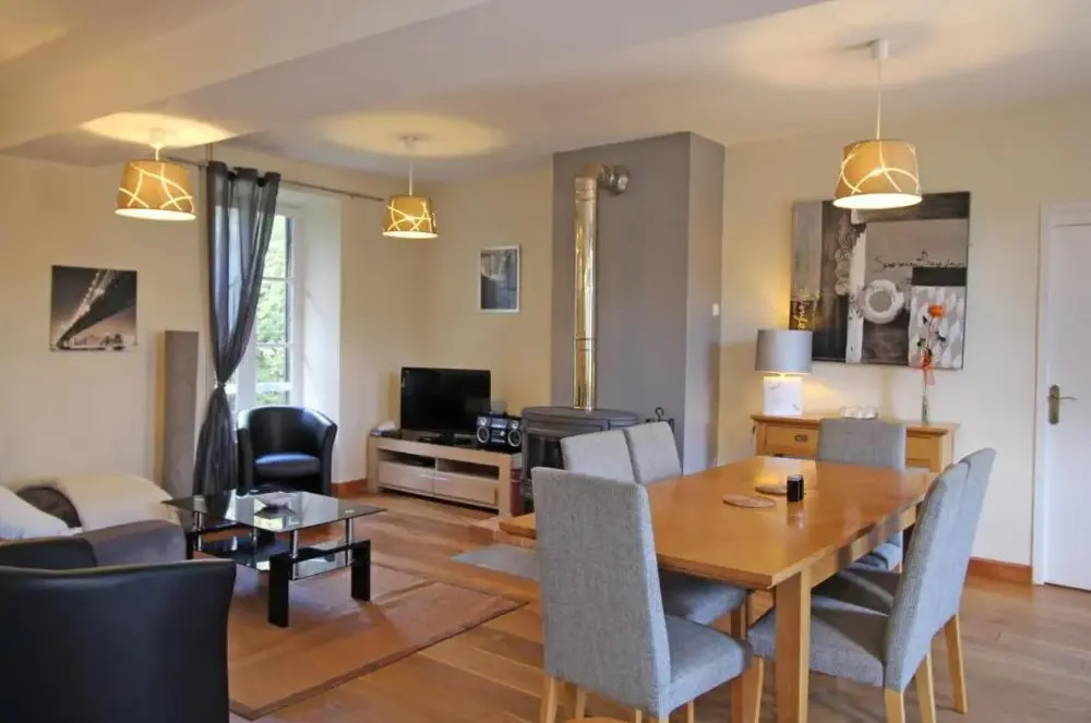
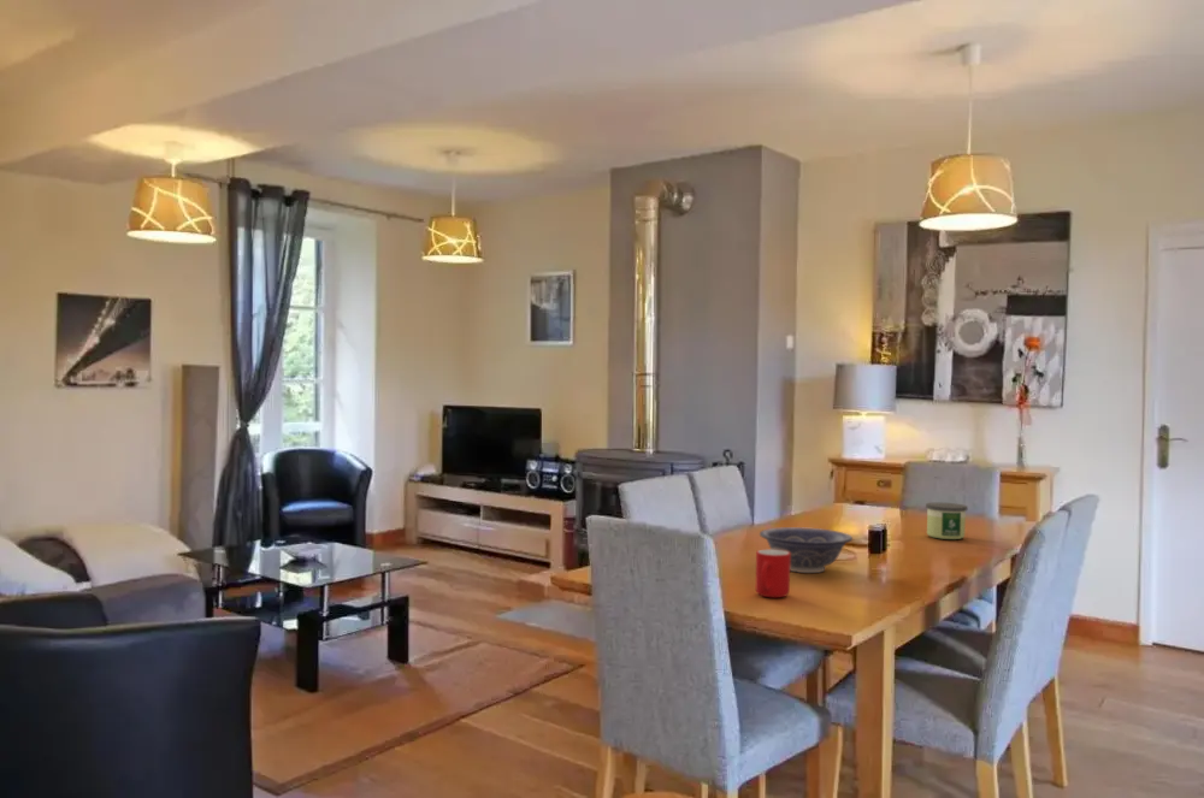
+ decorative bowl (804, 551)
+ cup (769, 574)
+ candle (945, 520)
